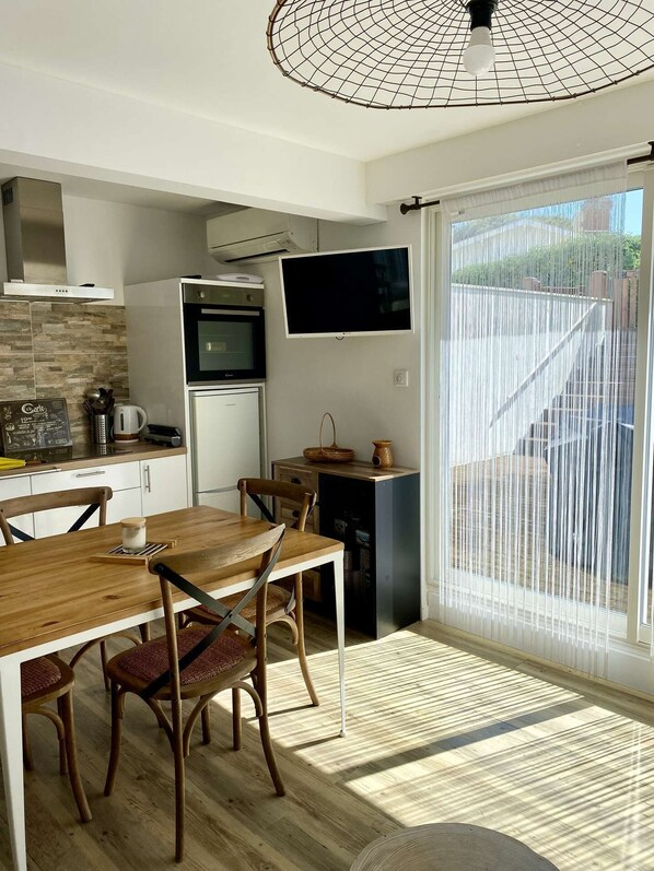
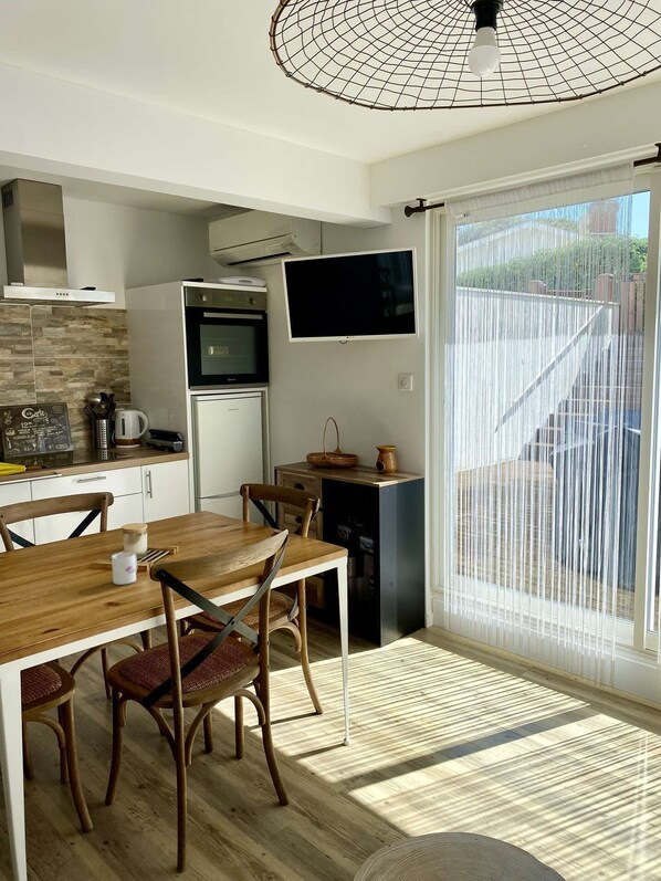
+ mug (126, 566)
